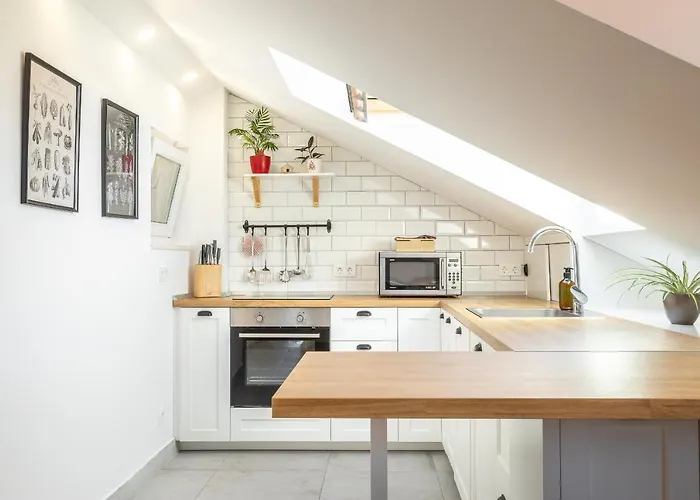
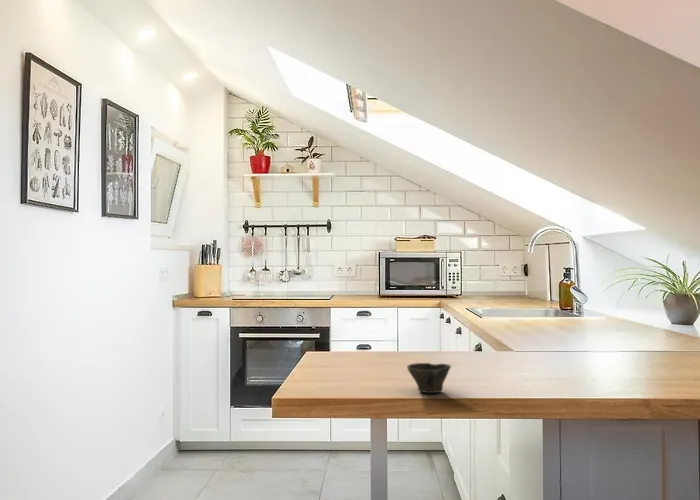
+ cup (429, 378)
